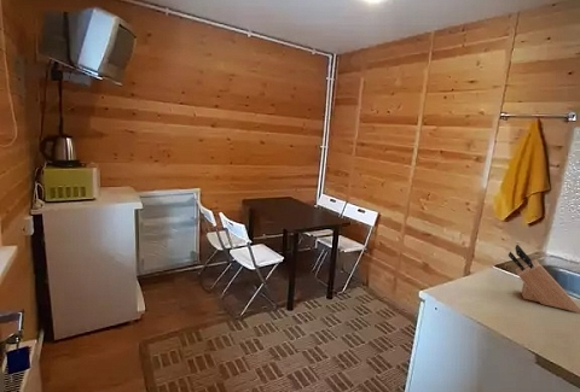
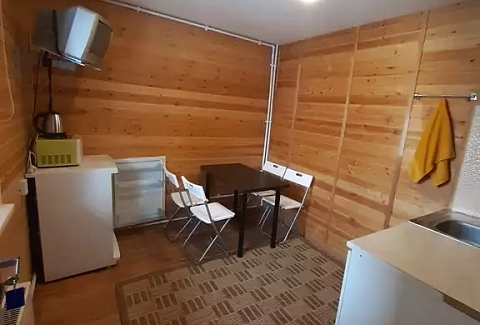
- knife block (543, 275)
